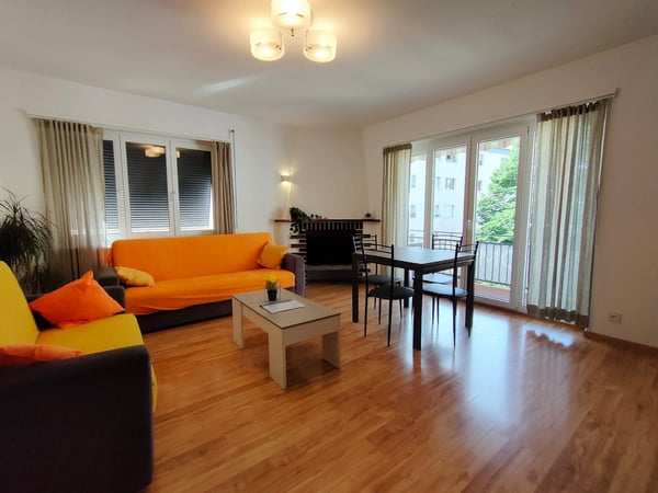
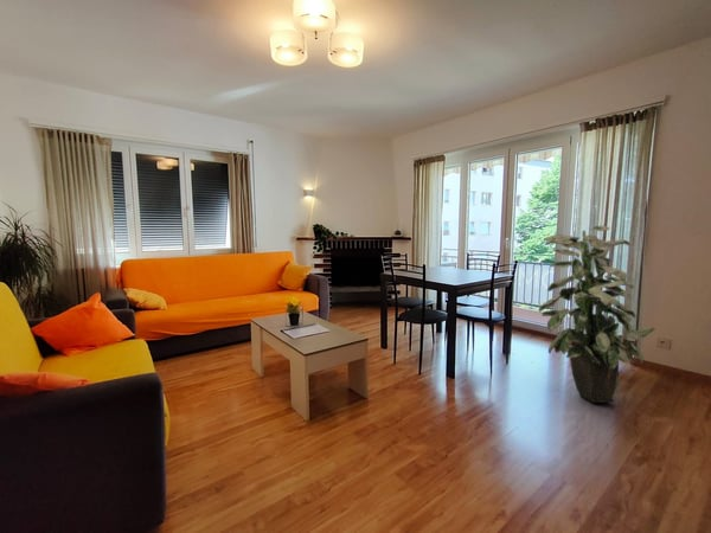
+ indoor plant (588, 313)
